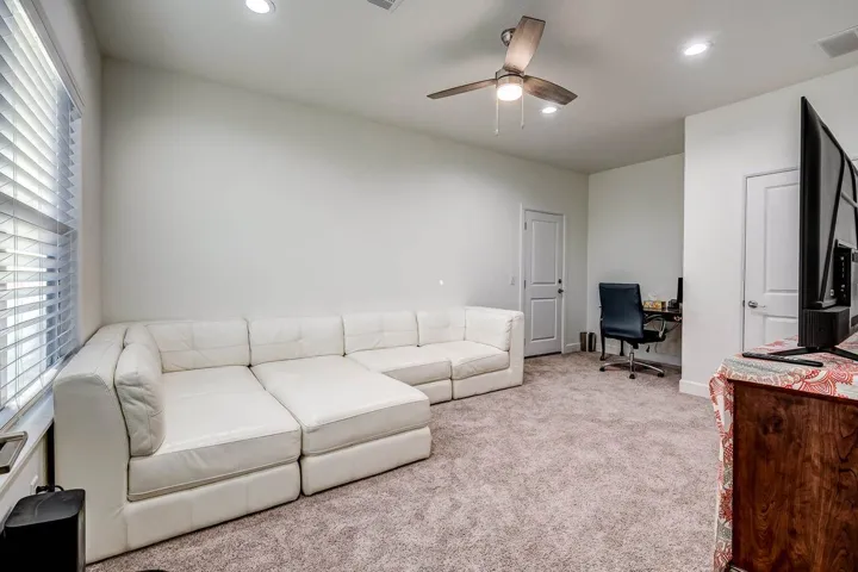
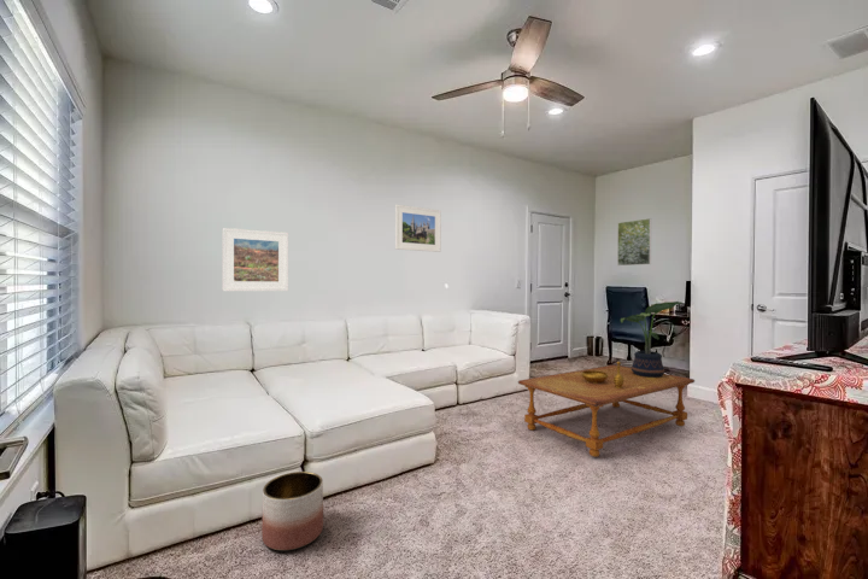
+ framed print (256, 261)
+ planter (293, 509)
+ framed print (418, 228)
+ decorative bowl (602, 372)
+ potted plant (645, 338)
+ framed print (633, 242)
+ coffee table (606, 403)
